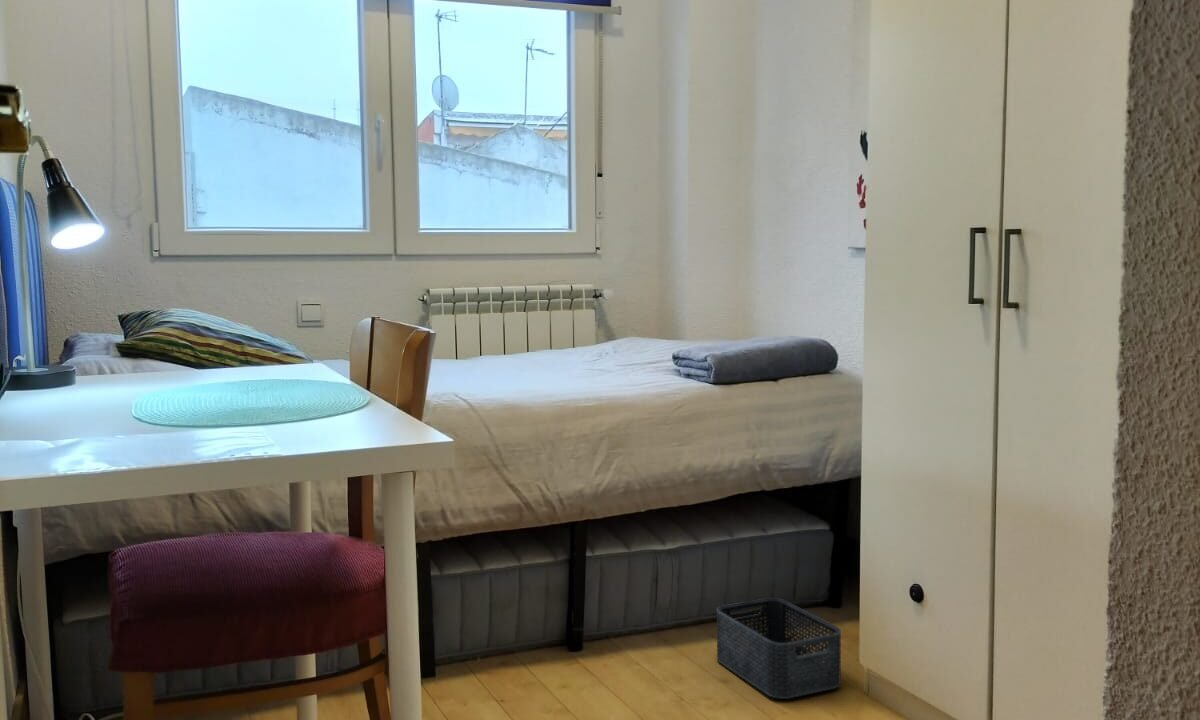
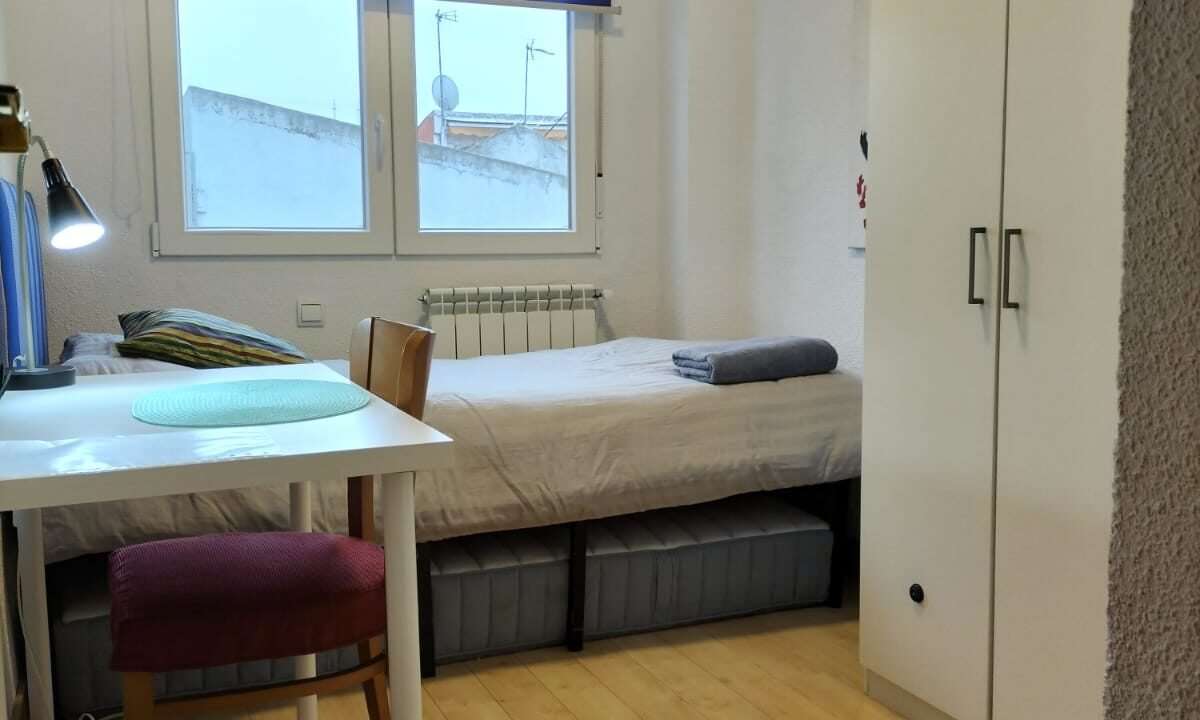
- storage bin (776, 645)
